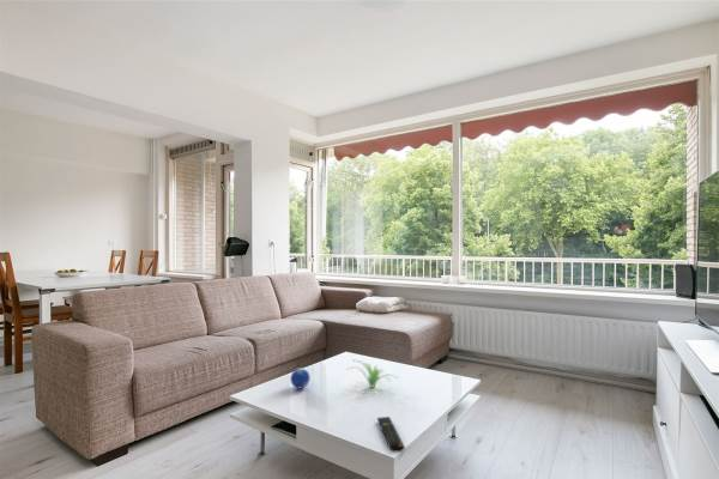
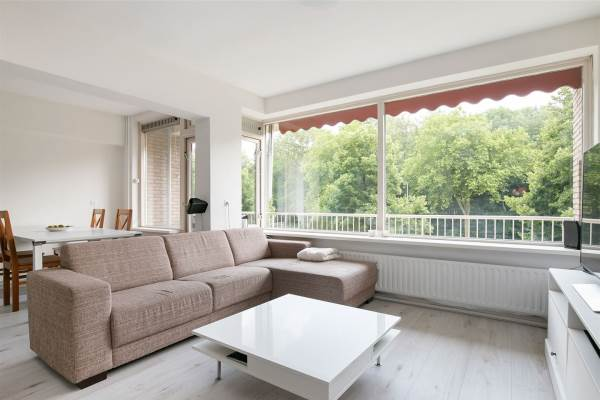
- plant (373, 375)
- remote control (389, 432)
- decorative orb (300, 377)
